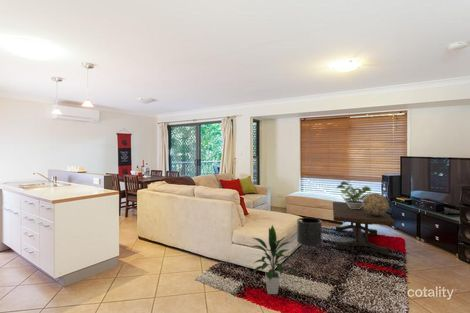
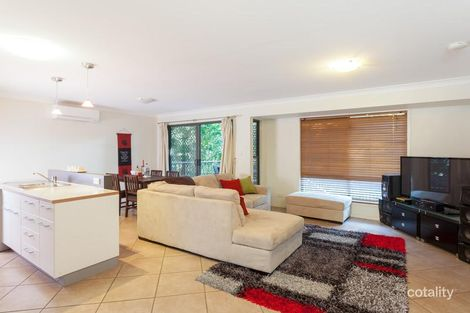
- indoor plant (273, 260)
- coffee table (358, 225)
- decorative sphere (375, 204)
- potted plant (353, 195)
- planter (308, 237)
